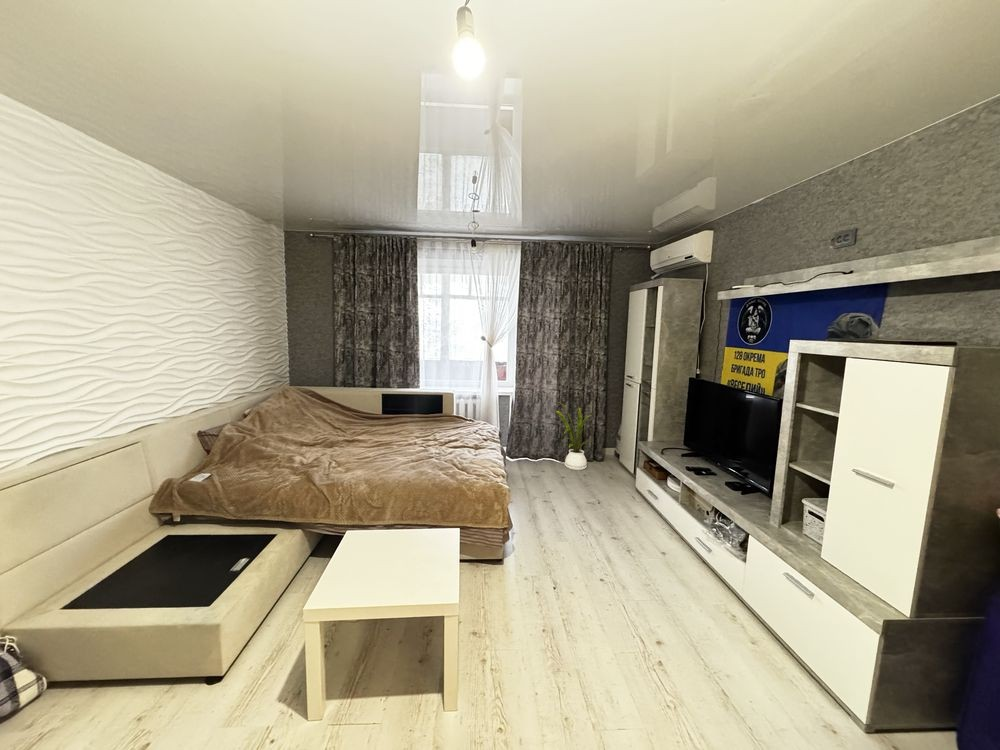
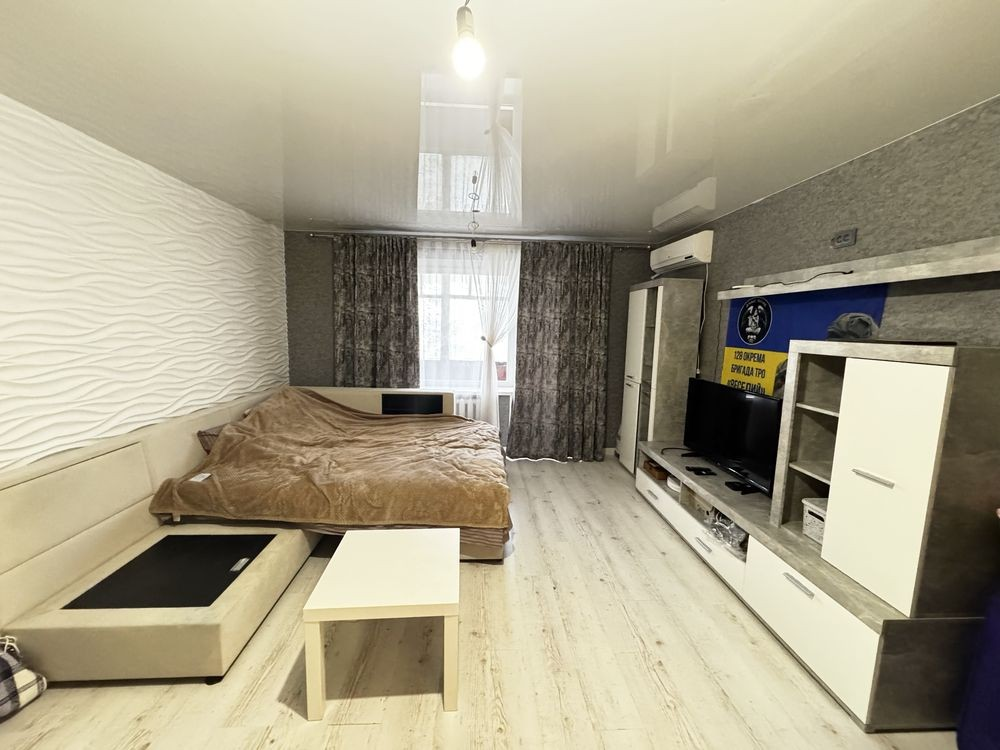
- house plant (574, 434)
